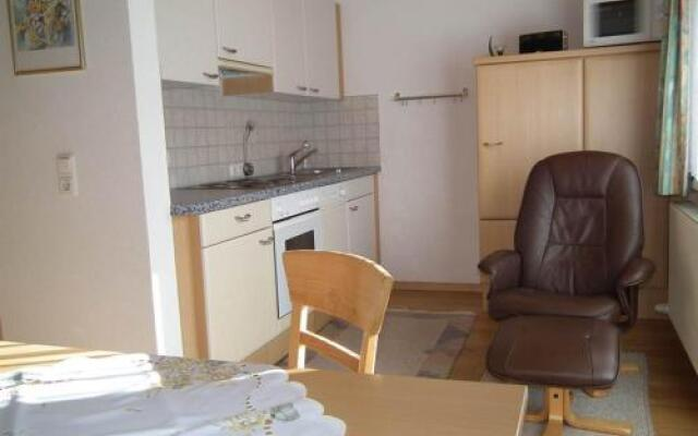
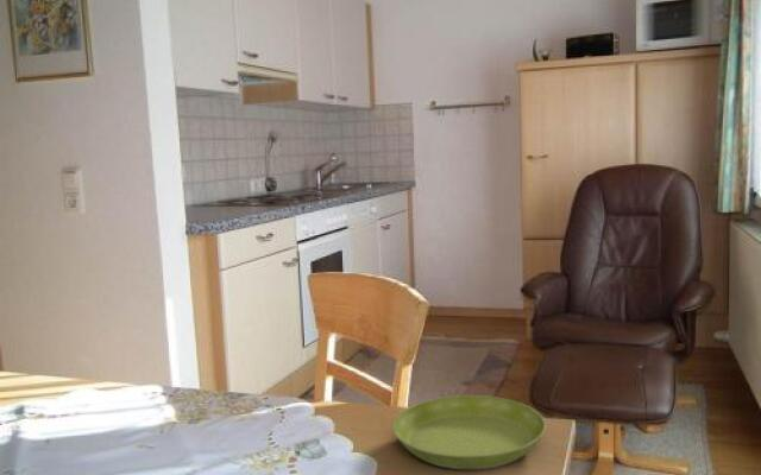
+ saucer (468, 432)
